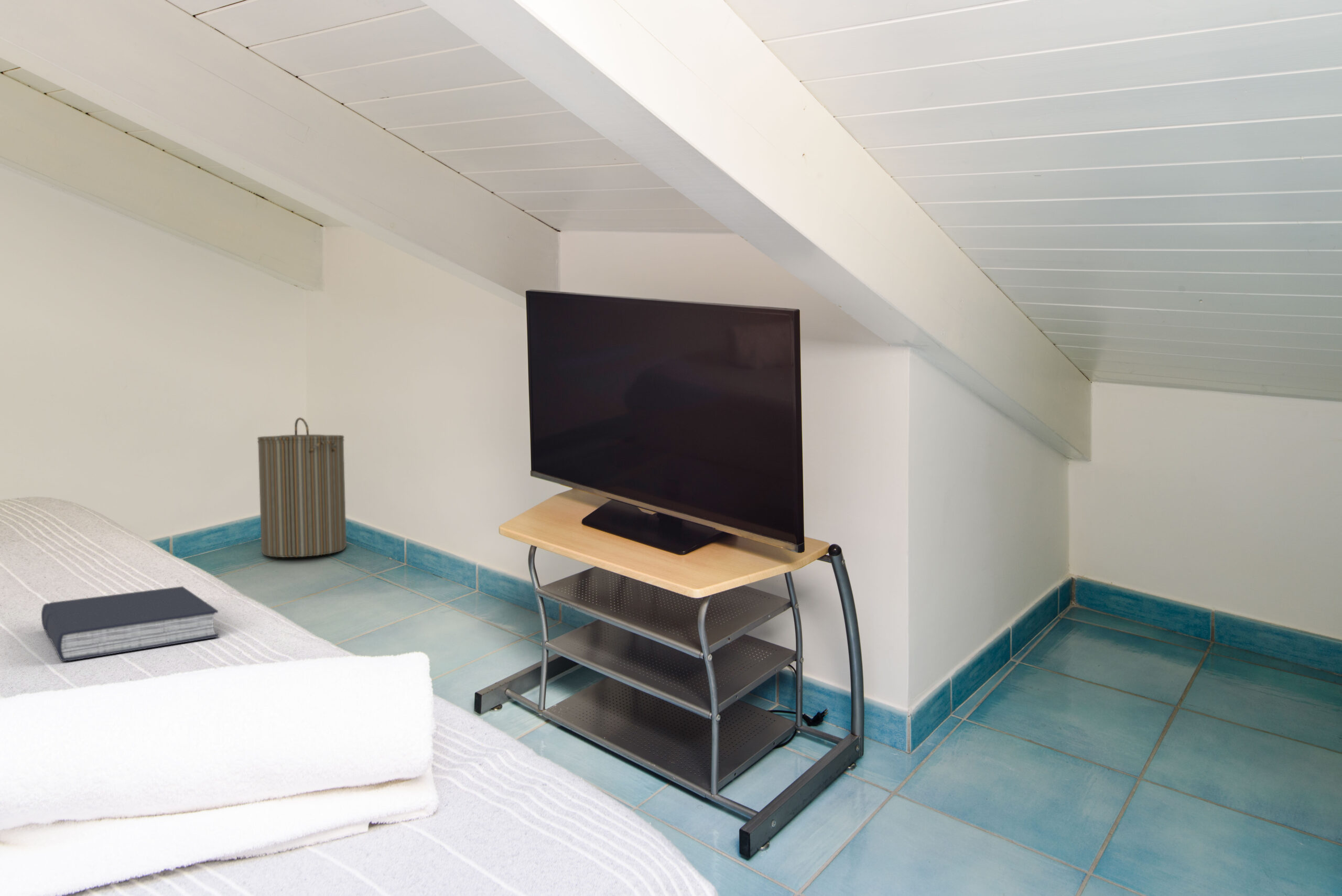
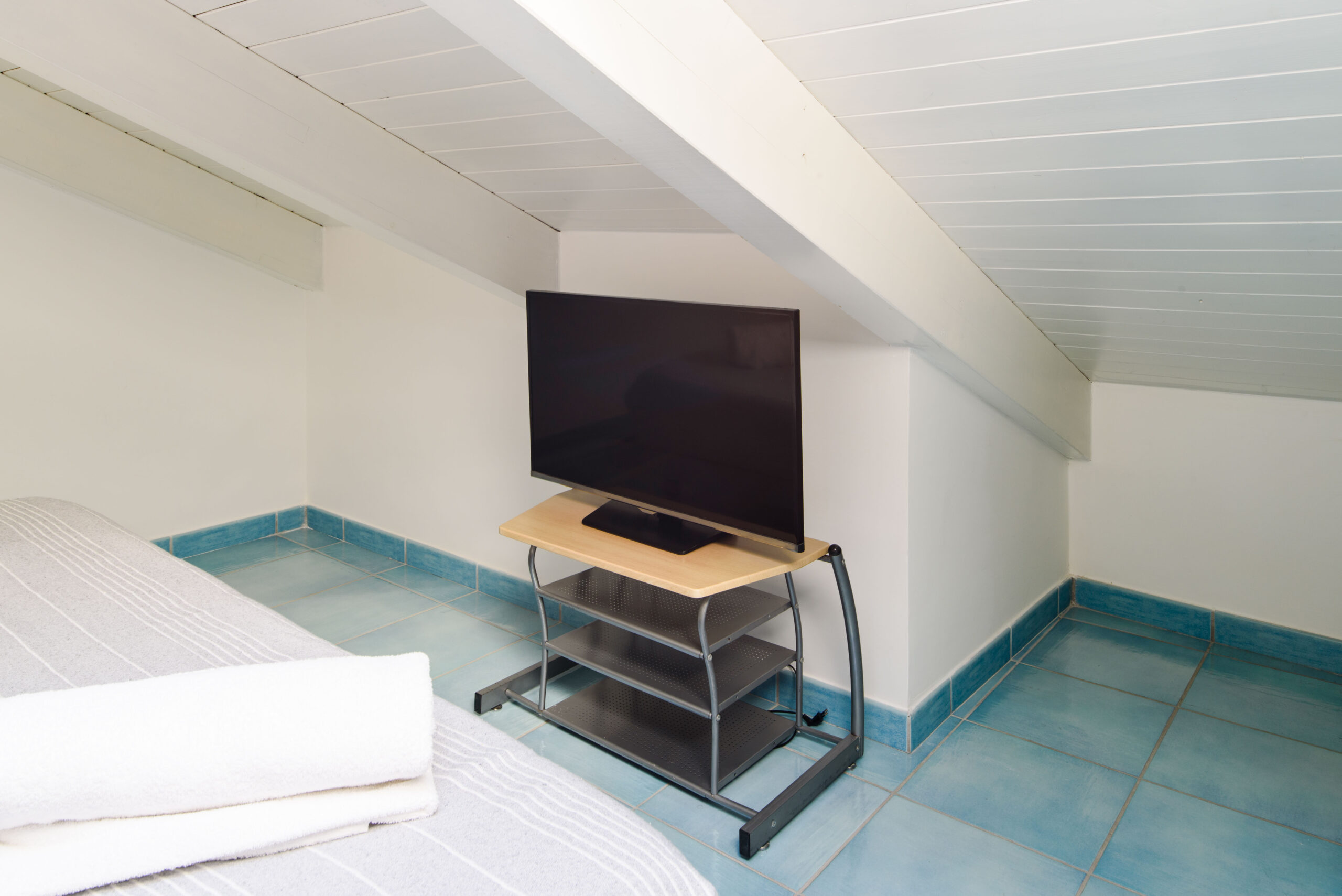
- laundry hamper (302, 484)
- book (127, 620)
